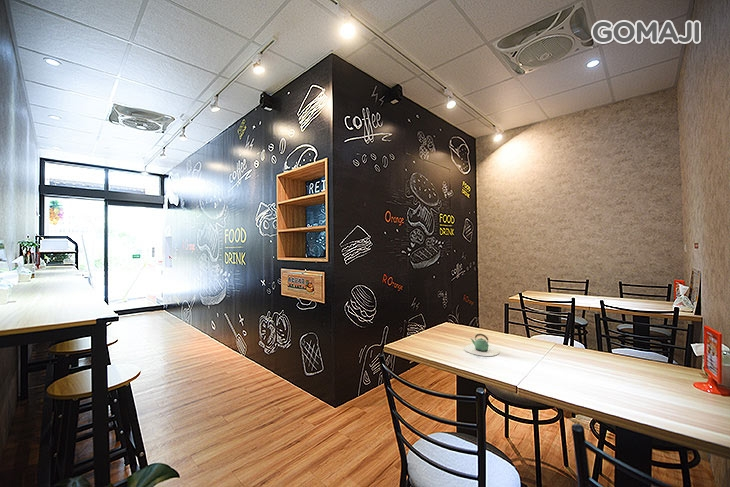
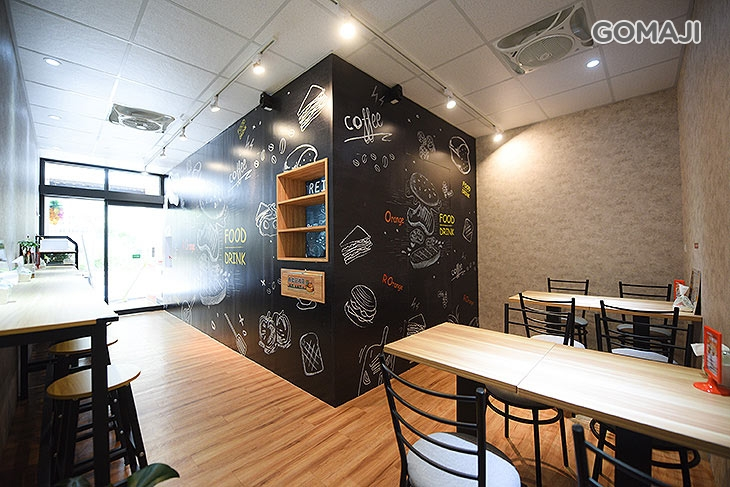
- teapot (481, 341)
